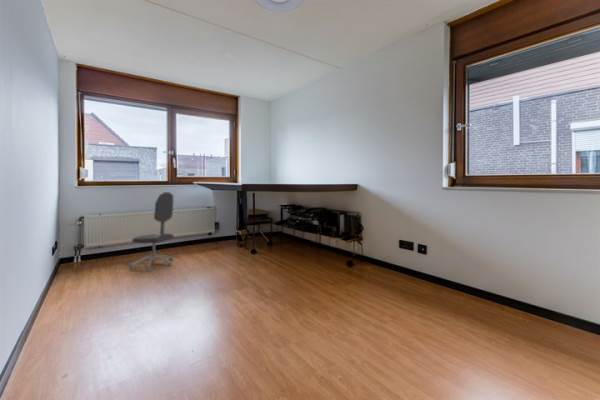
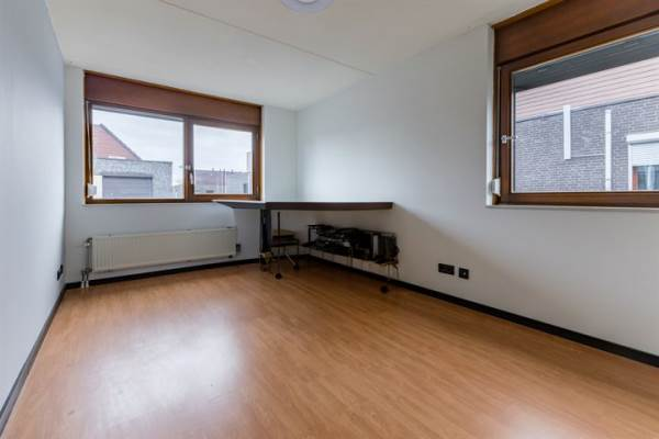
- office chair (154, 234)
